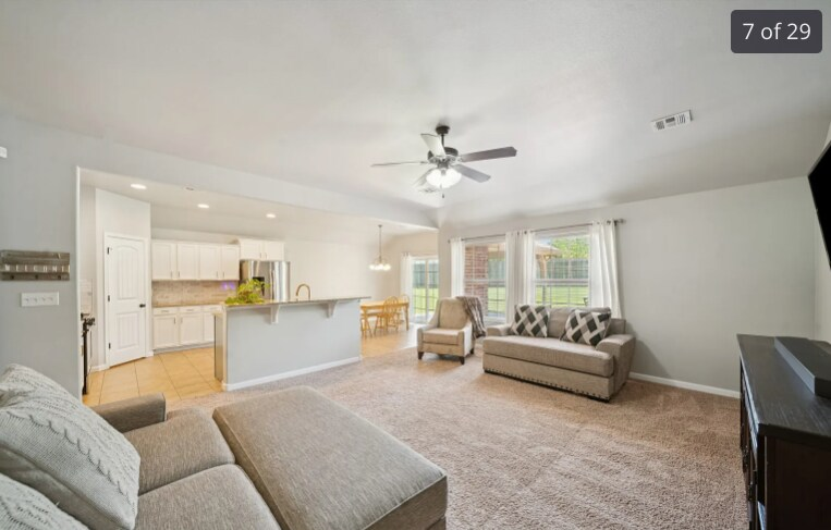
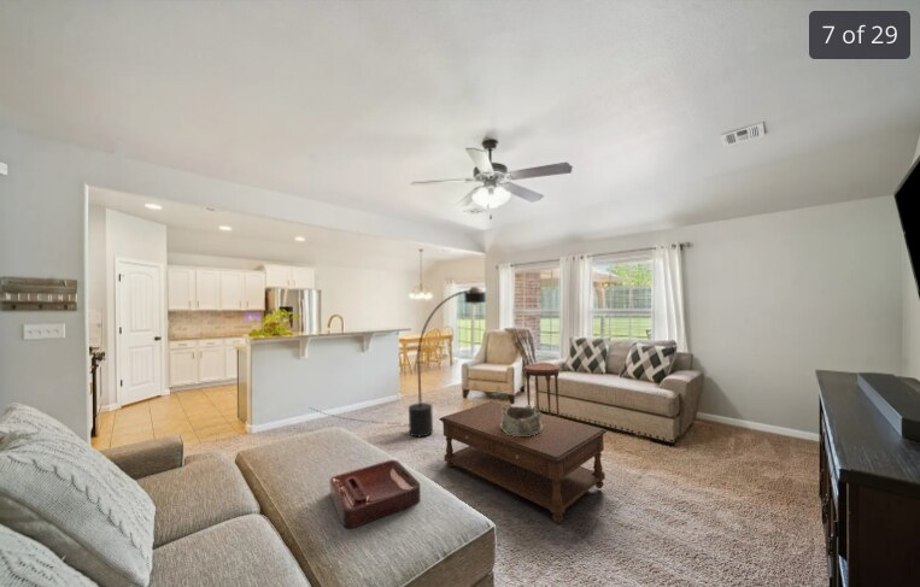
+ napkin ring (520, 417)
+ decorative tray (374, 488)
+ floor lamp (417, 356)
+ coffee table (517, 450)
+ side table (538, 398)
